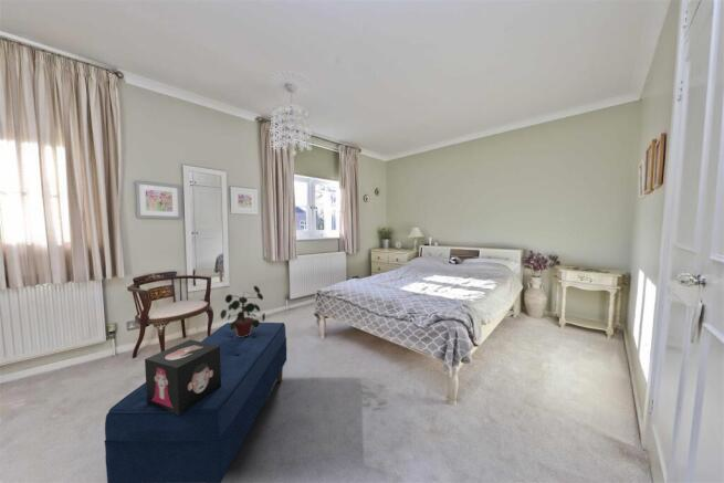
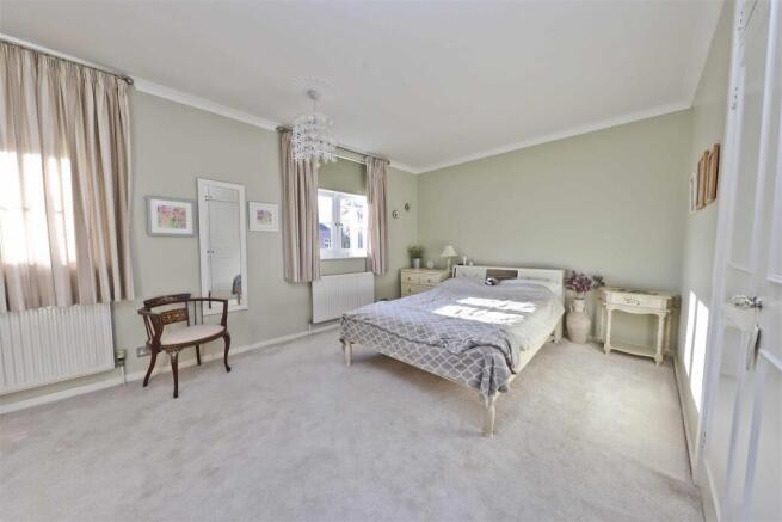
- potted plant (246, 309)
- decorative box (185, 372)
- bench (224, 389)
